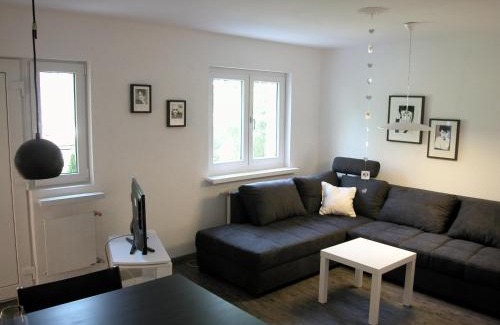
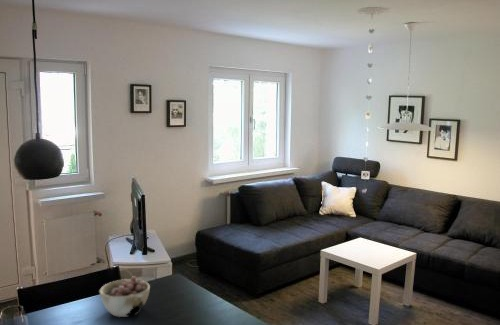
+ bowl (125, 294)
